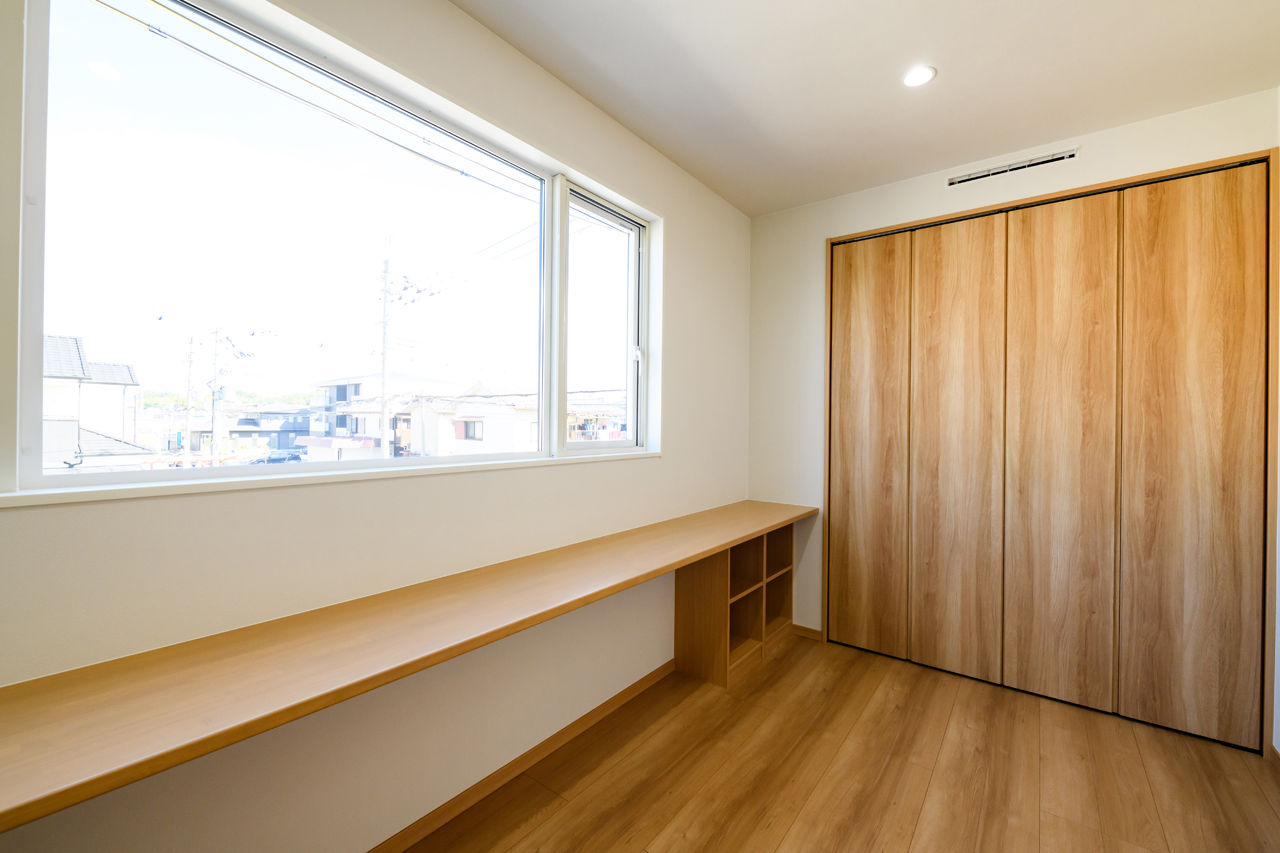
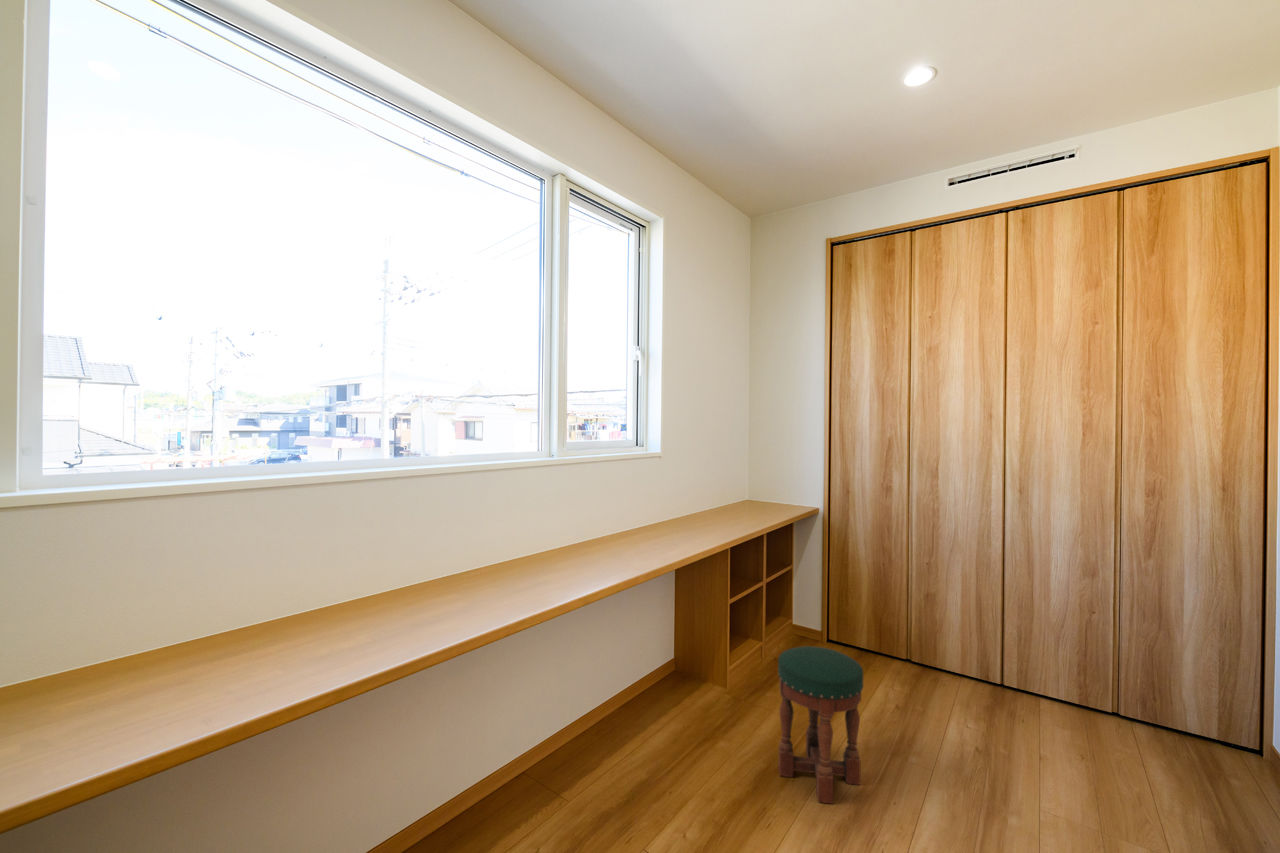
+ stool (819, 715)
